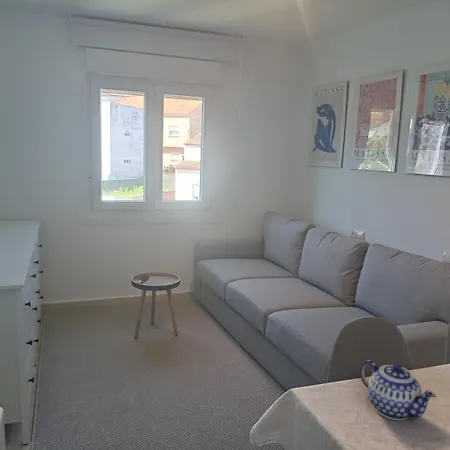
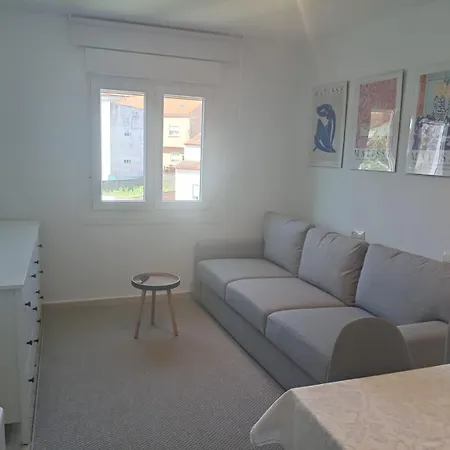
- teapot (395, 387)
